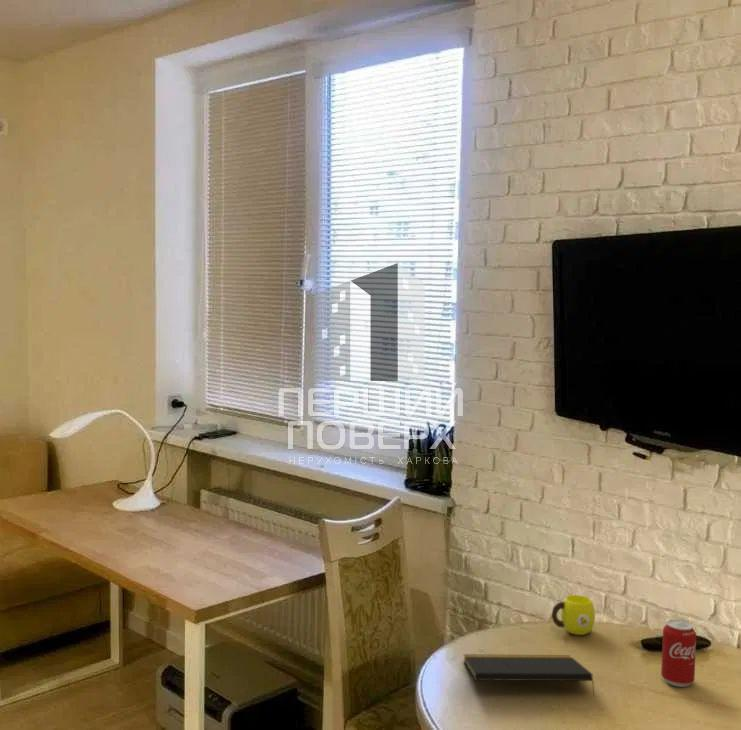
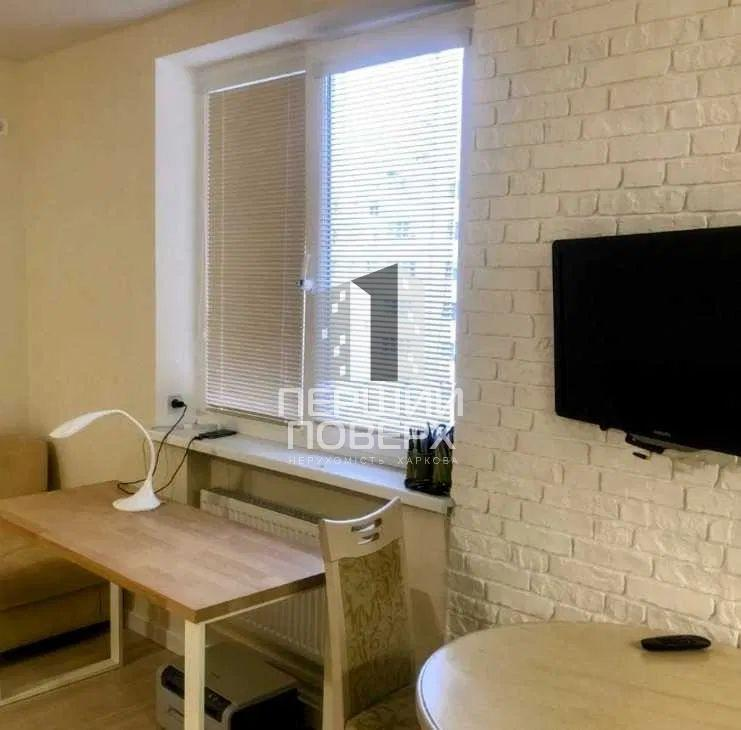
- cup (573, 615)
- notepad (524, 667)
- beverage can (678, 652)
